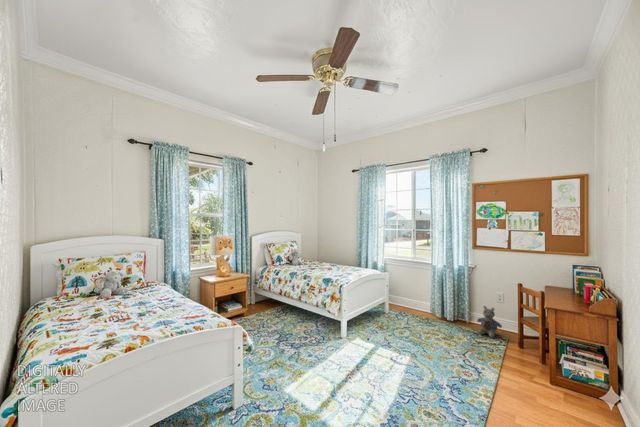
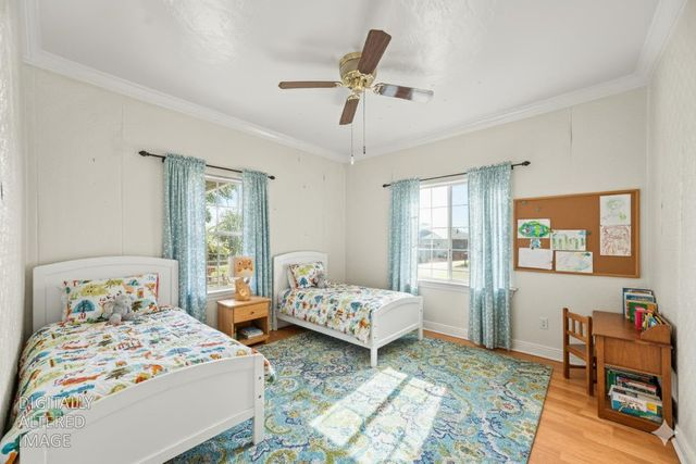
- stuffed animal (487, 320)
